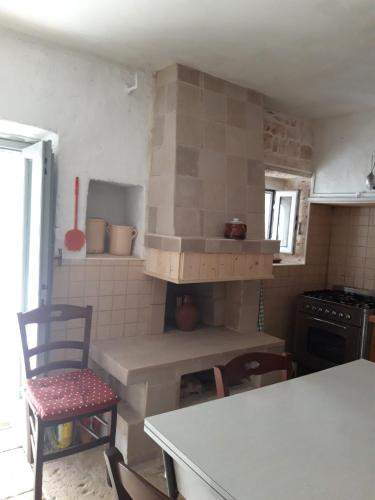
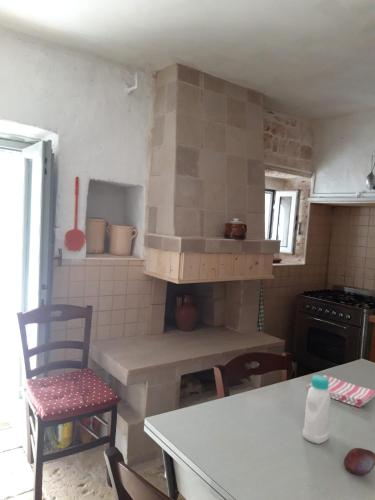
+ dish towel (340, 388)
+ apple (360, 460)
+ bottle (318, 407)
